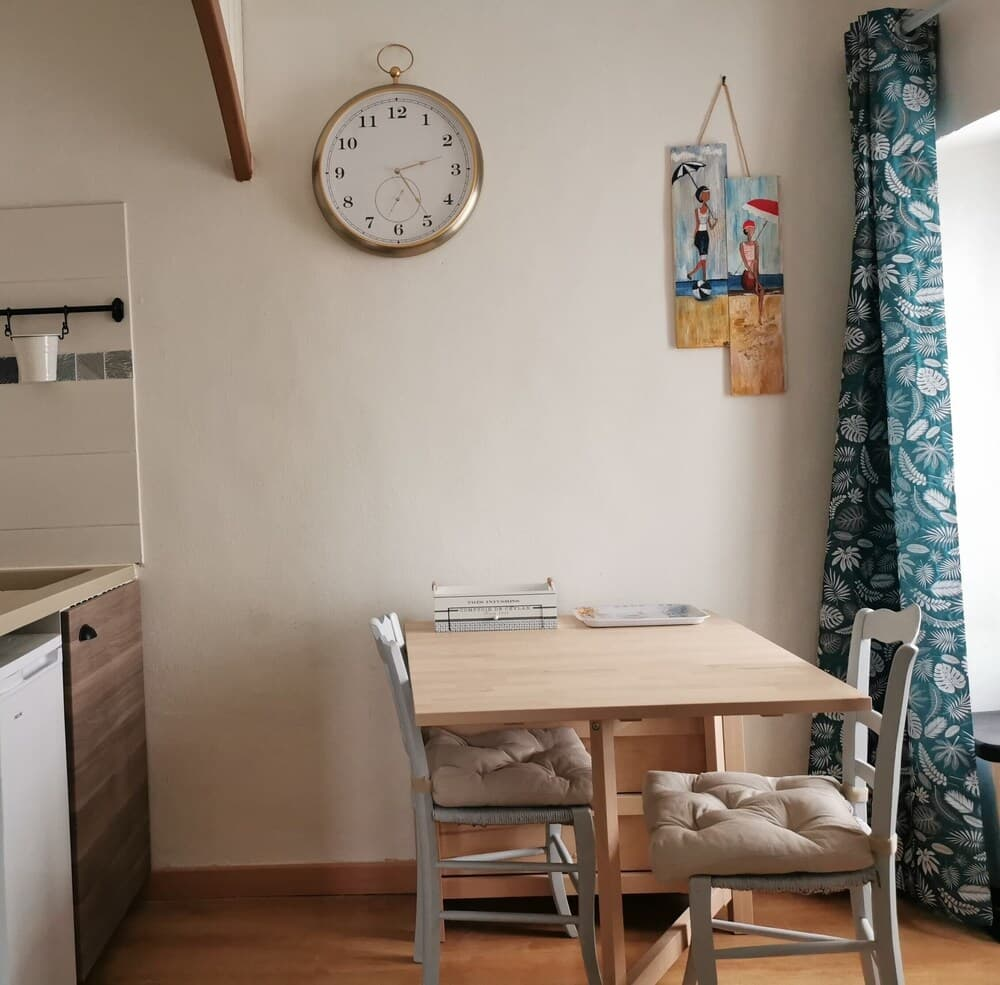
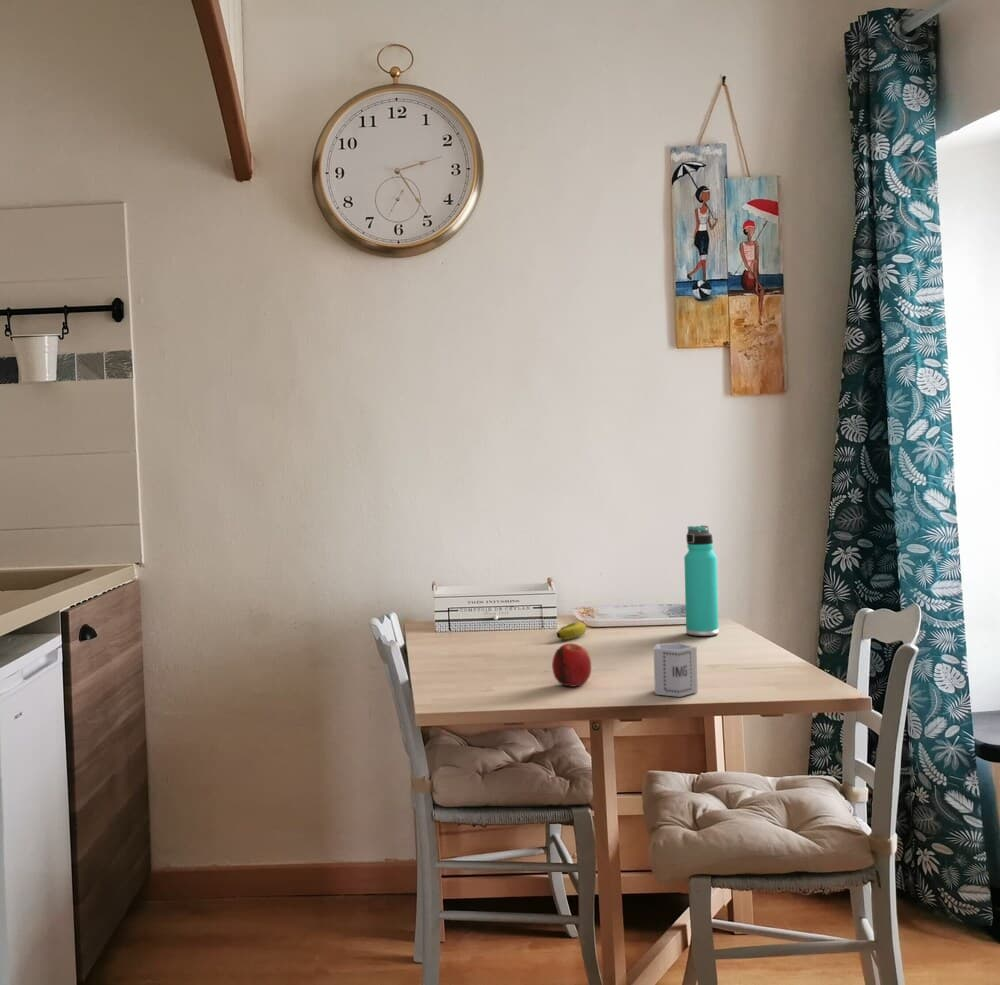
+ thermos bottle (701, 579)
+ fruit (571, 664)
+ banana (571, 629)
+ cup (672, 668)
